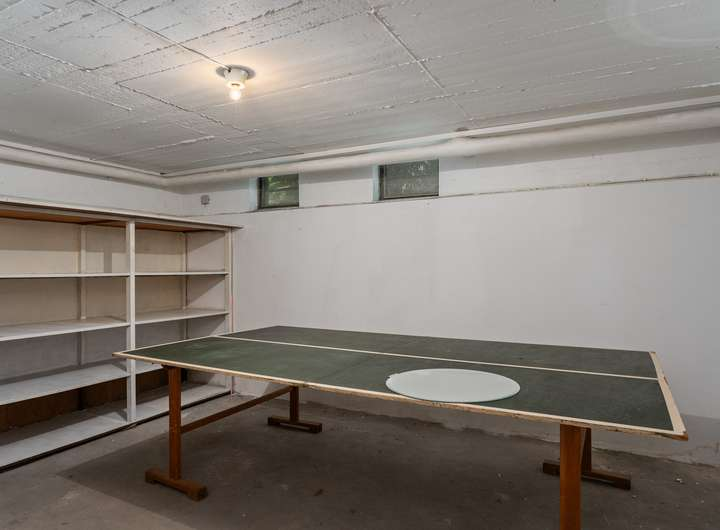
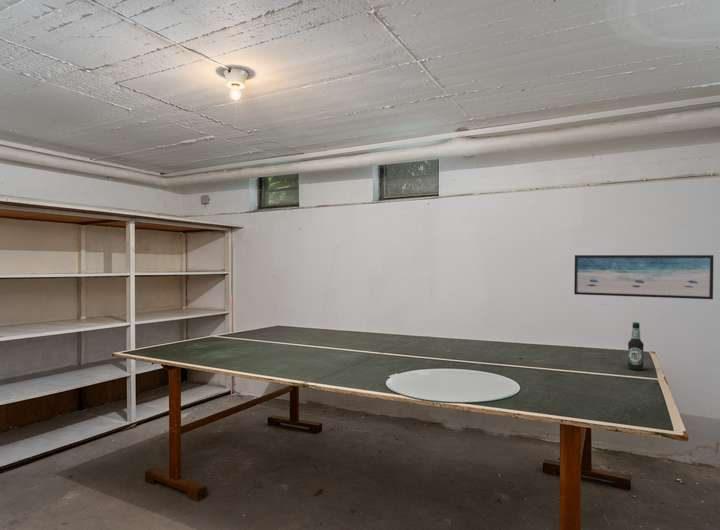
+ bottle (635, 345)
+ wall art (639, 275)
